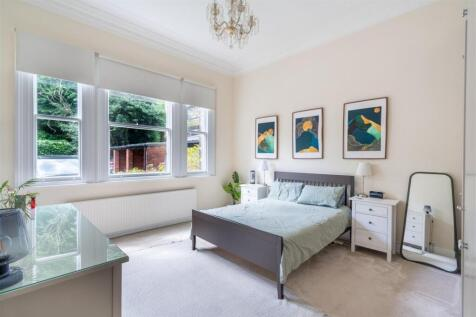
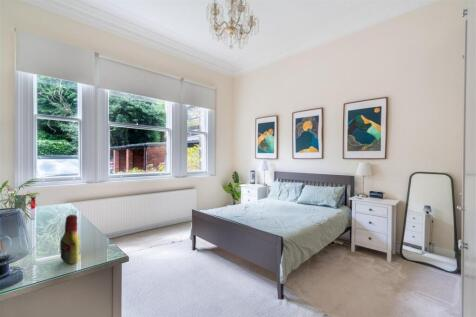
+ bottle (70, 237)
